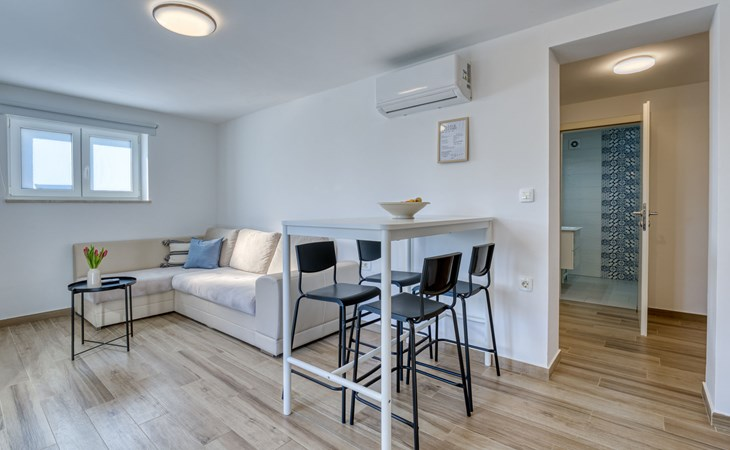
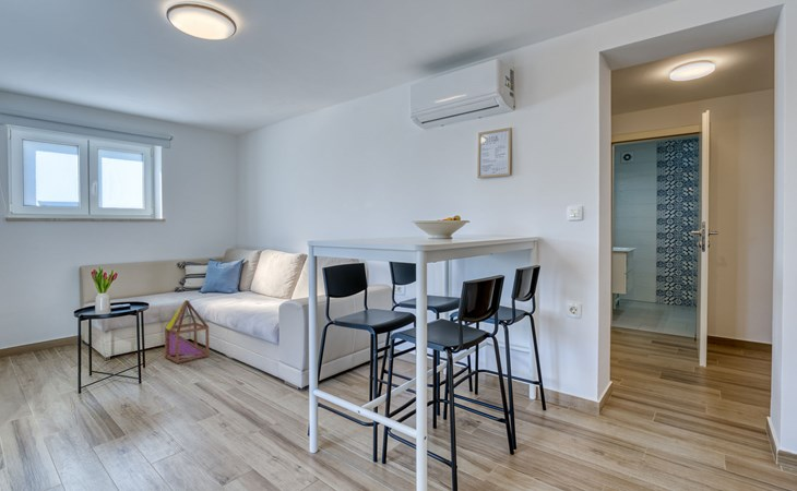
+ geometric solid (187, 330)
